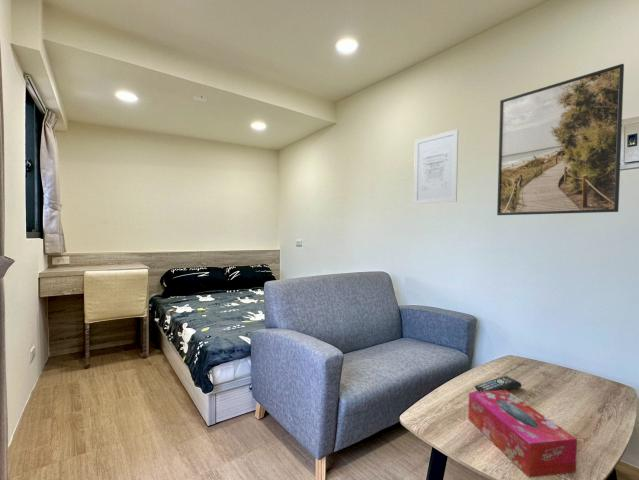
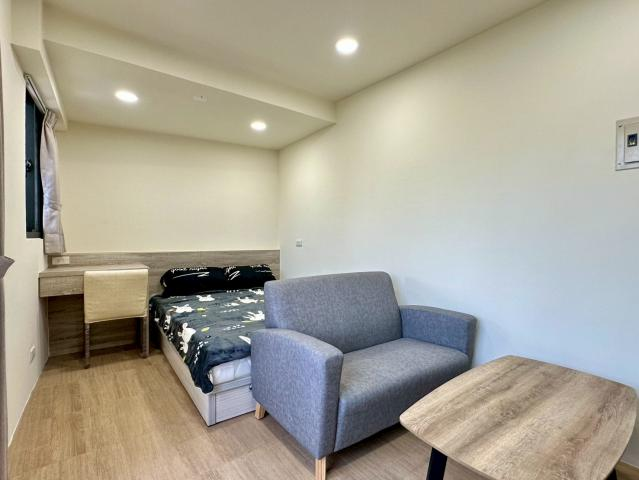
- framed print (552, 149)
- tissue box (515, 427)
- wall art (434, 169)
- remote control (498, 385)
